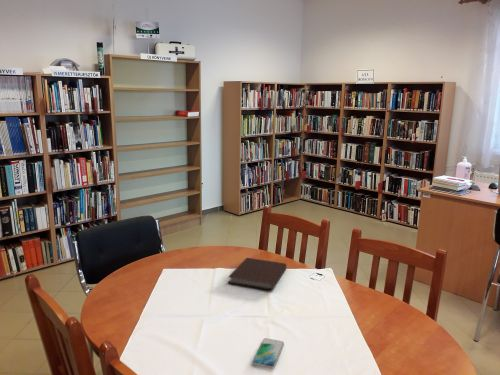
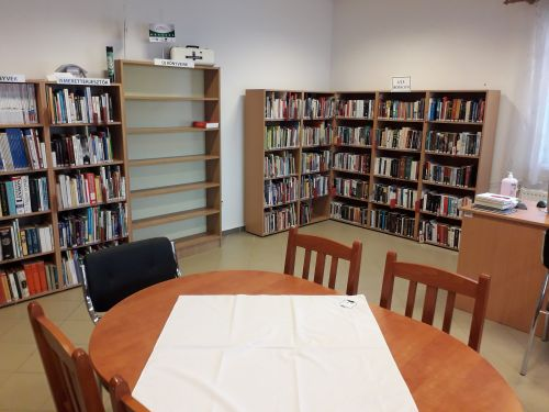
- smartphone (268, 352)
- notebook (258, 272)
